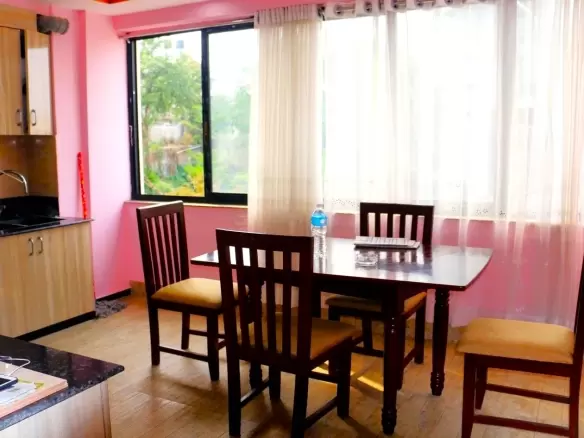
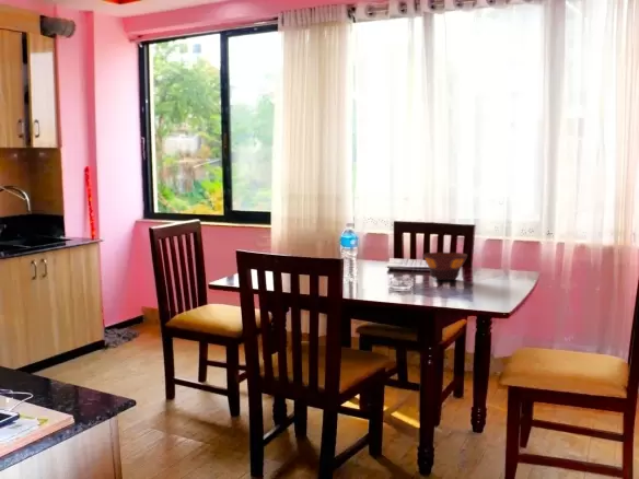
+ bowl (444, 267)
